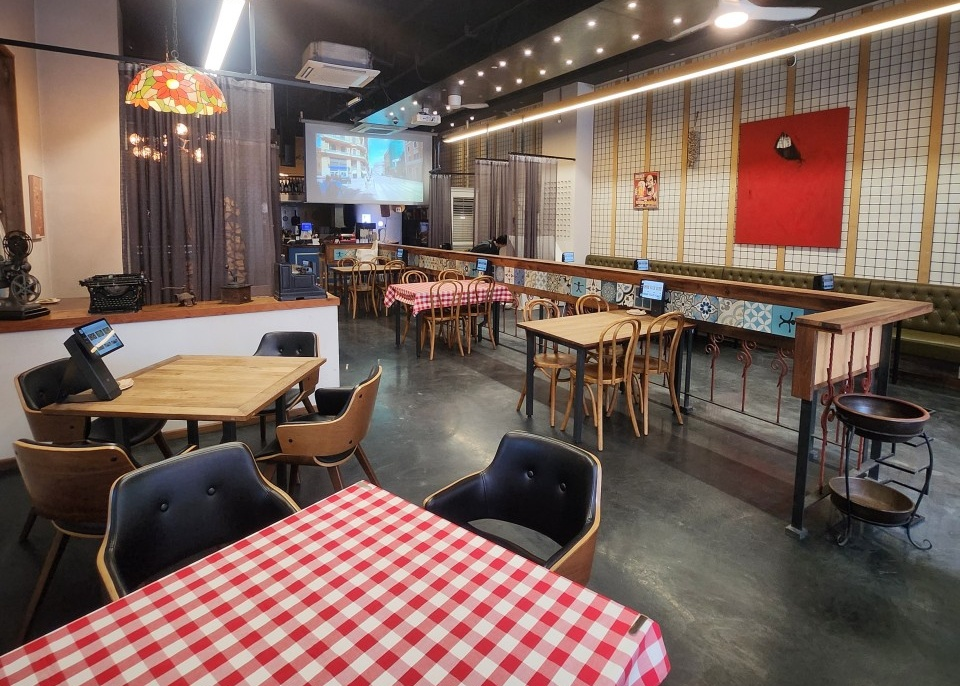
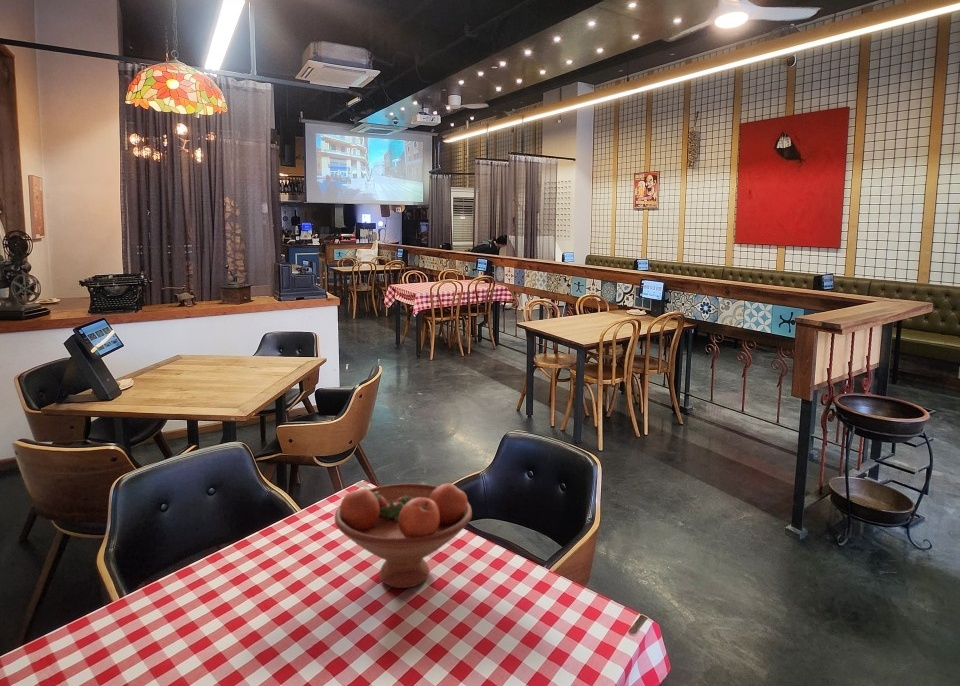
+ fruit bowl (404, 529)
